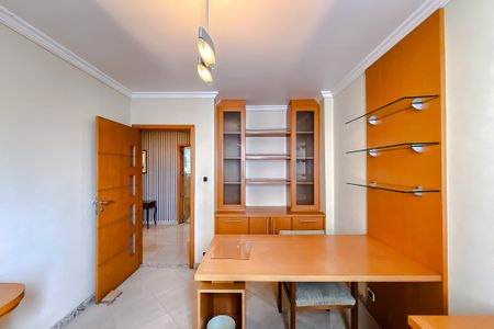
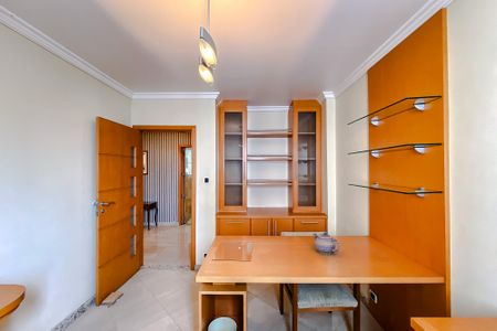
+ teapot (325, 242)
